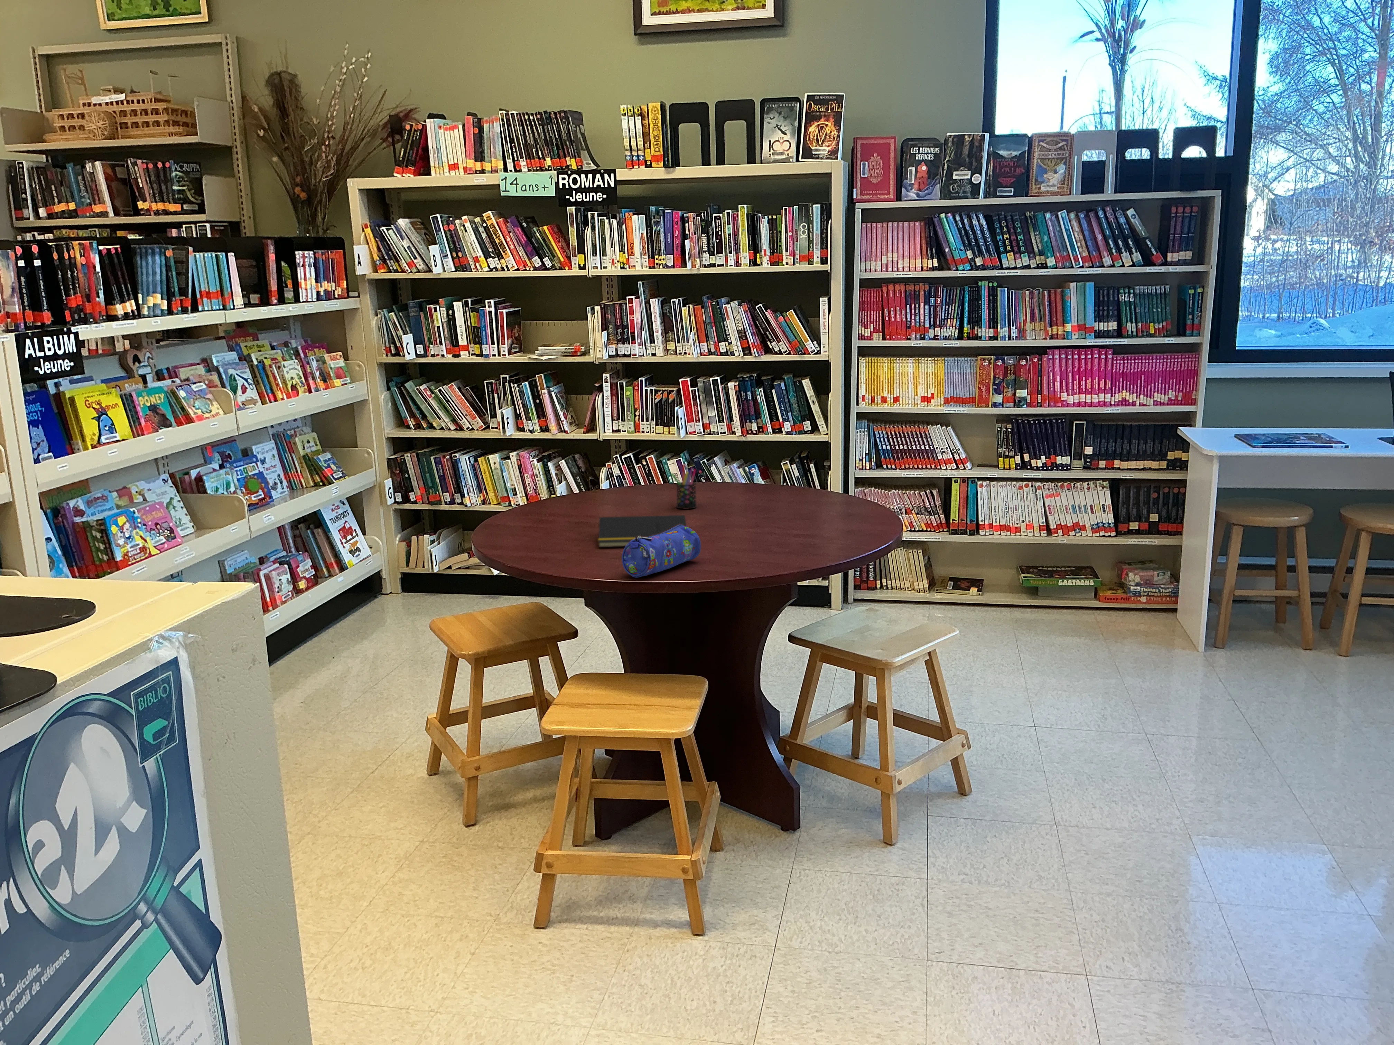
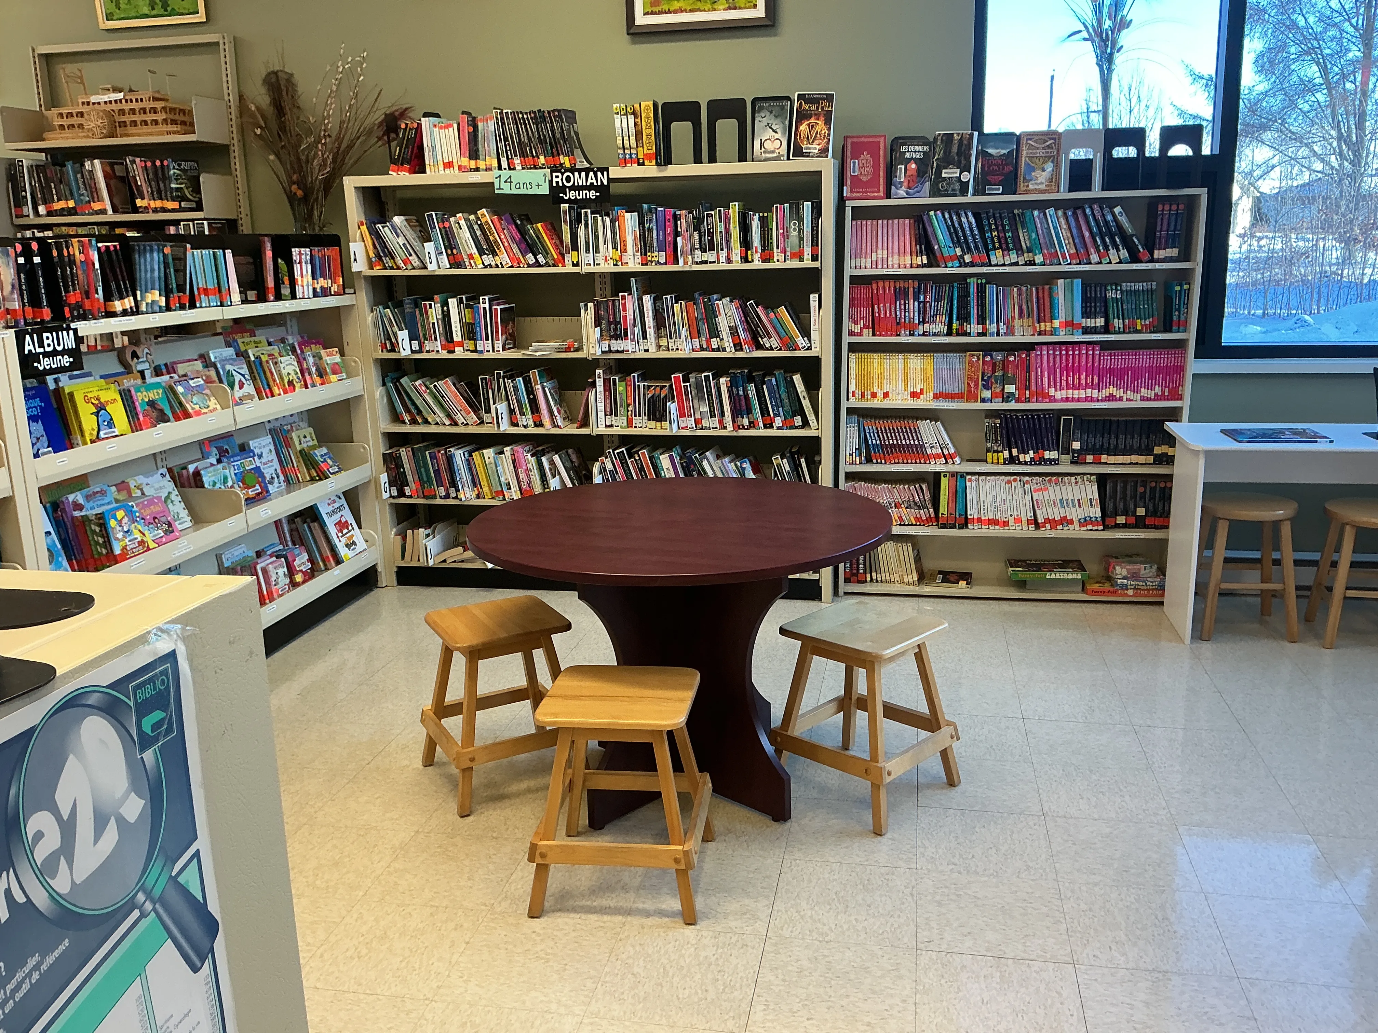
- pen holder (684, 486)
- pencil case (662, 549)
- notepad (643, 530)
